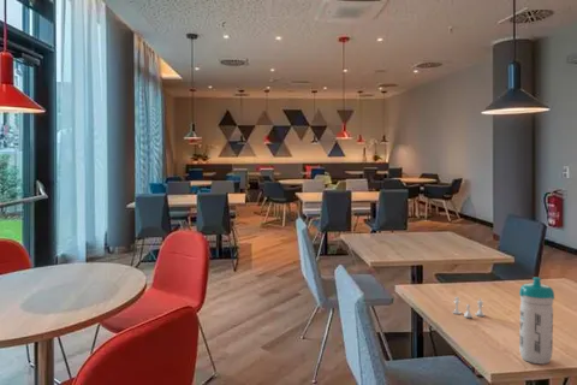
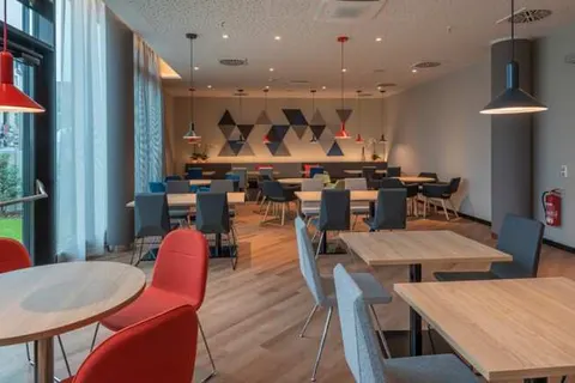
- salt and pepper shaker set (468, 306)
- water bottle (536, 318)
